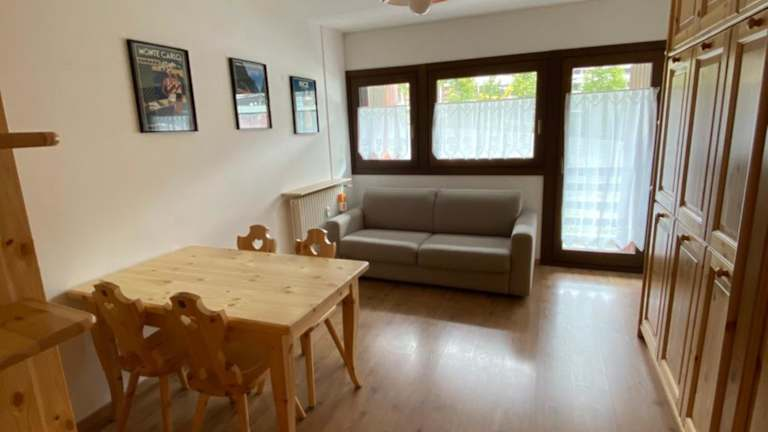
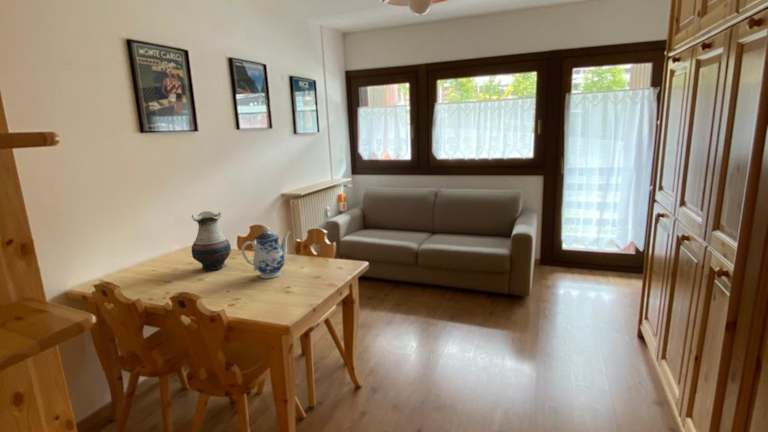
+ vase (210, 240)
+ teapot (268, 251)
